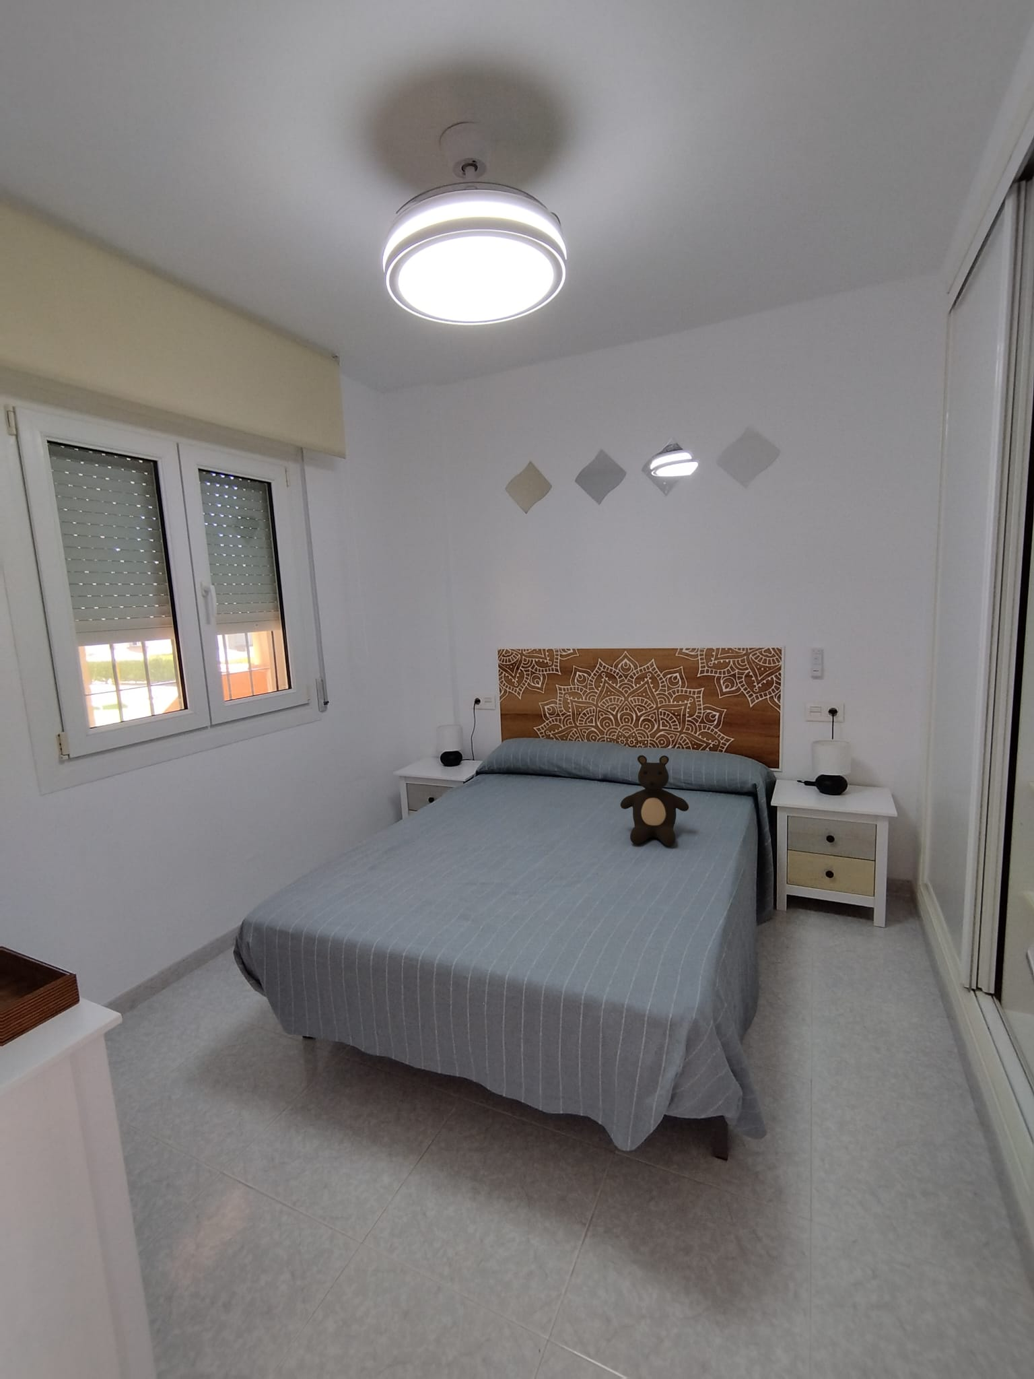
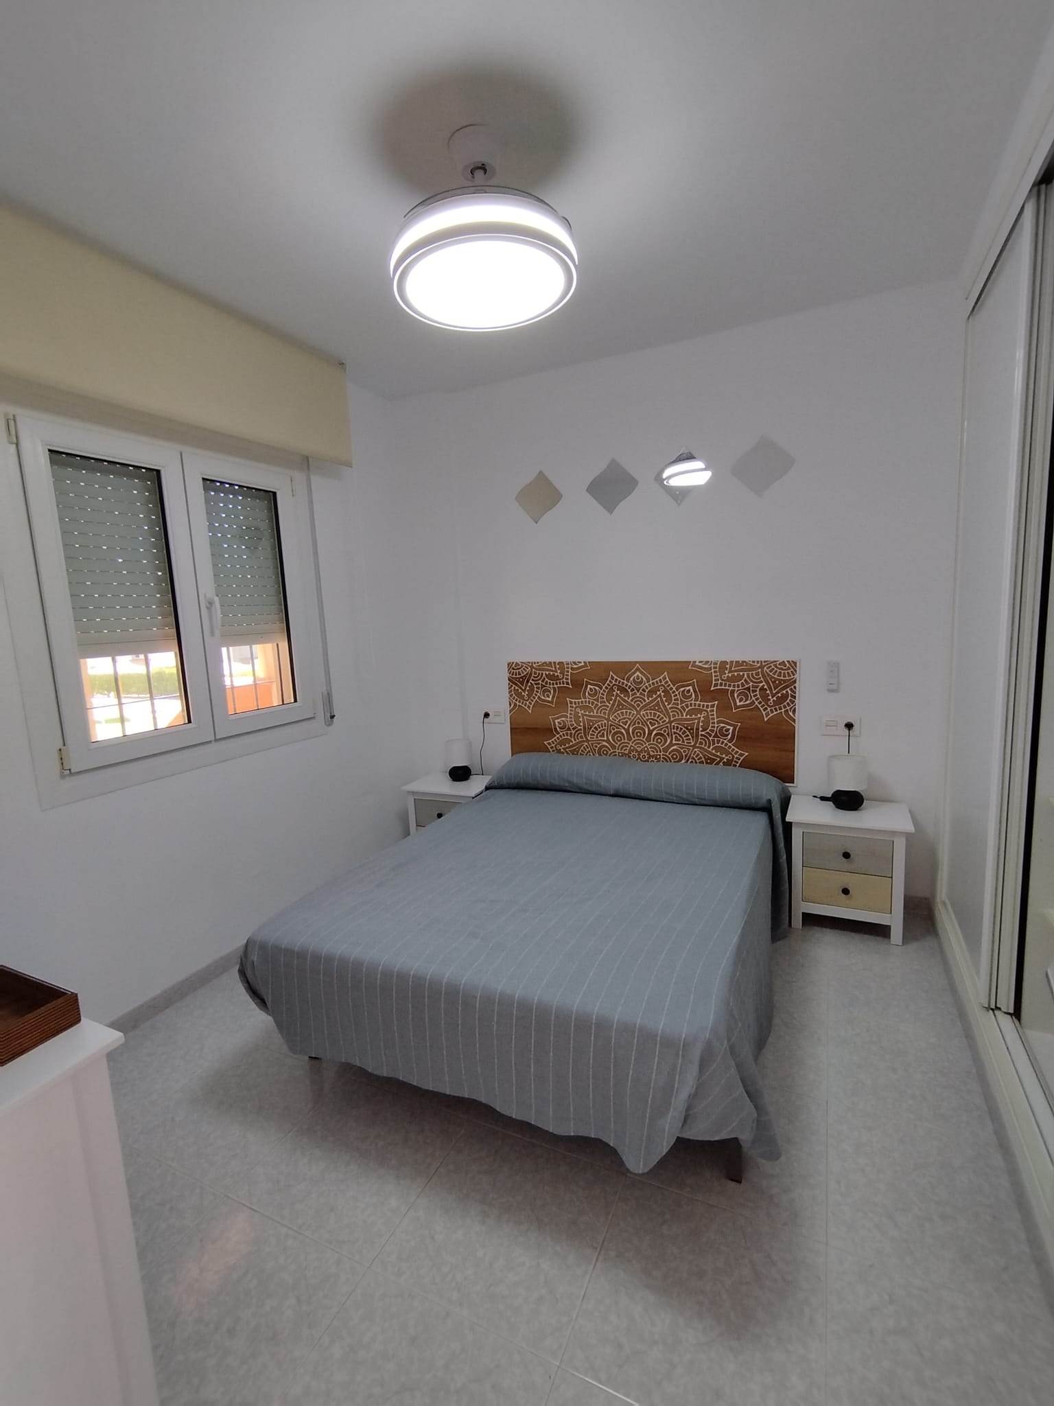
- teddy bear (653, 798)
